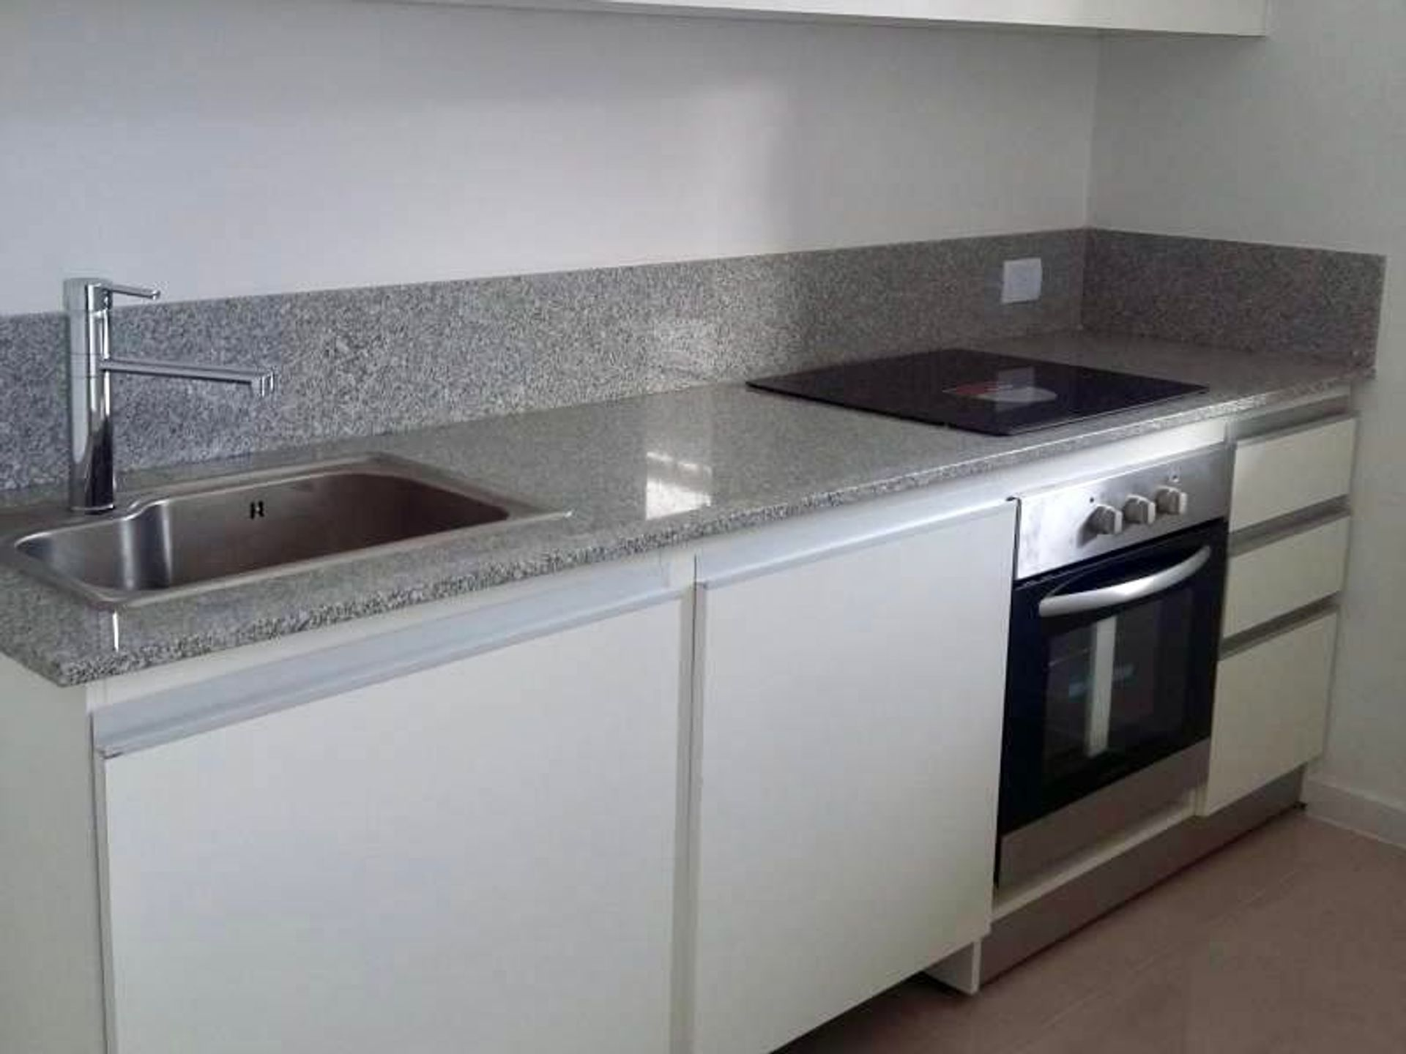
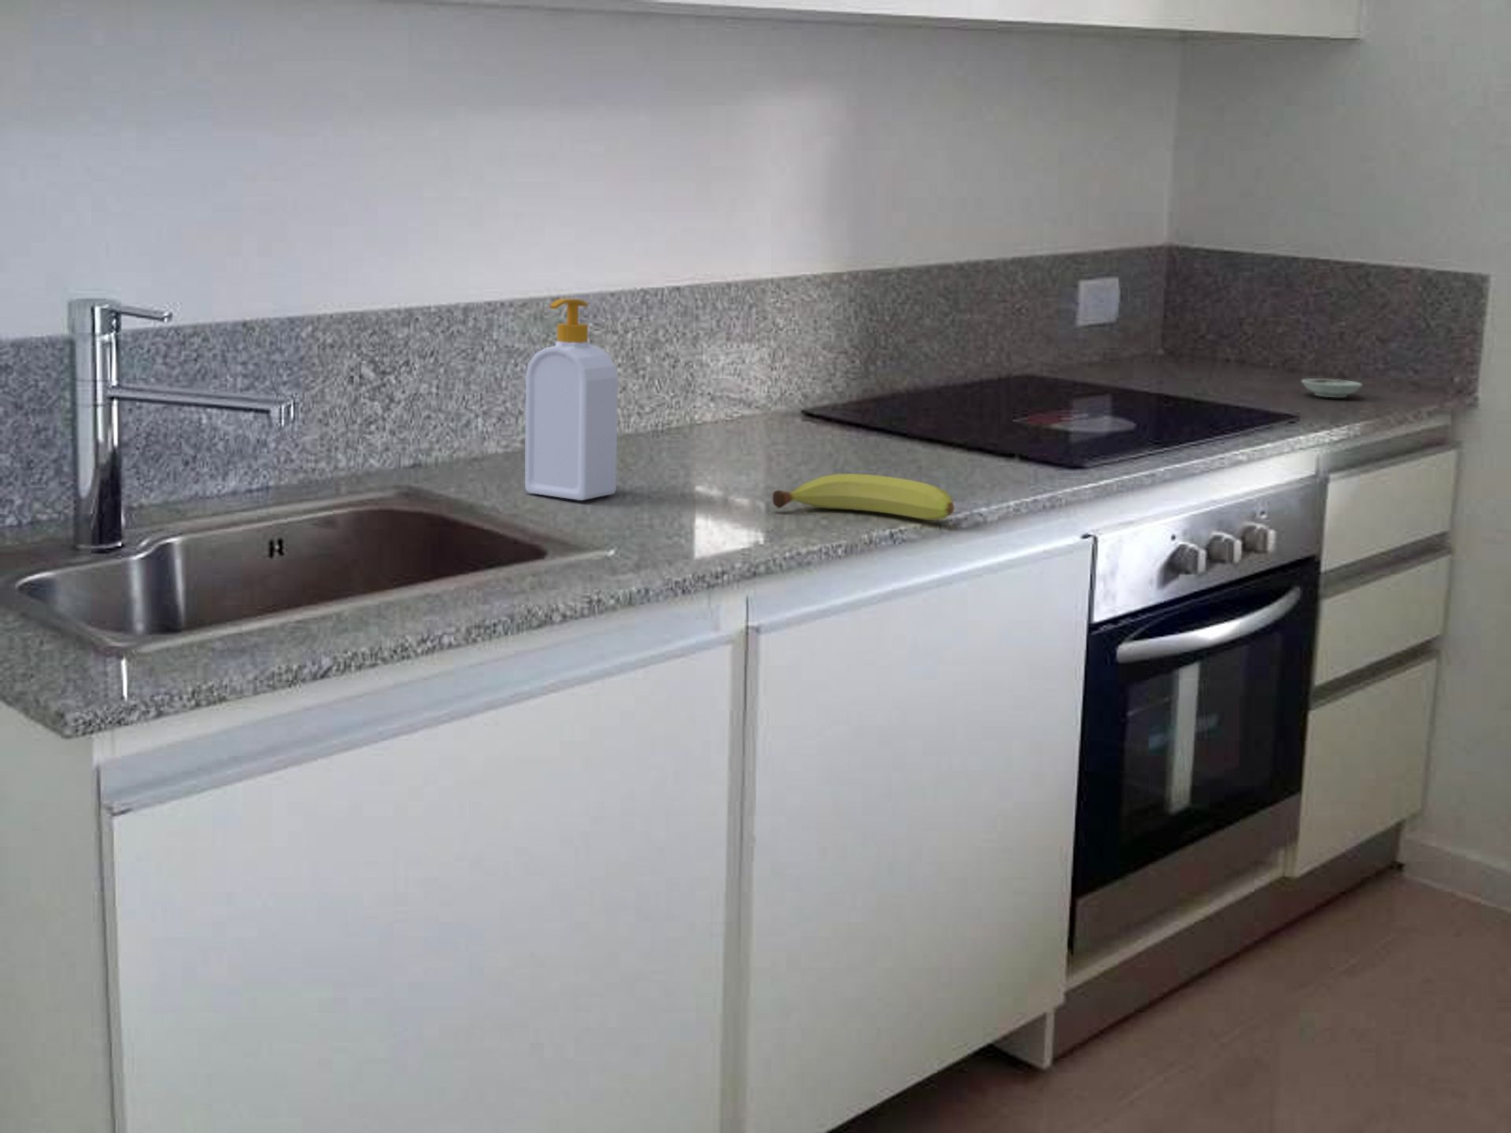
+ saucer (1331, 388)
+ soap bottle (569, 398)
+ fruit (869, 497)
